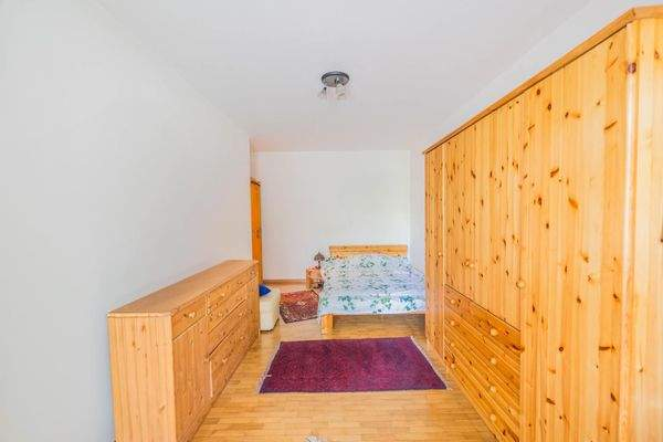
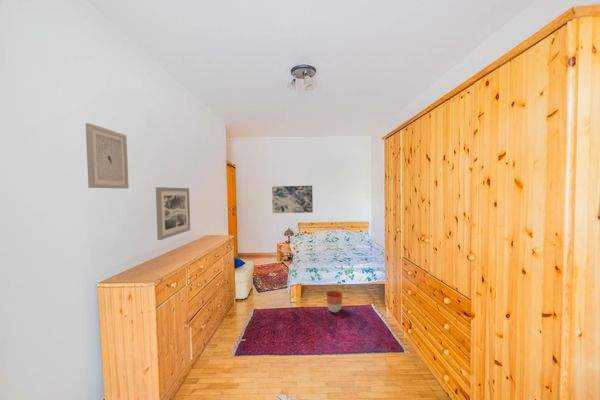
+ wall art (292, 199)
+ wall art (109, 159)
+ planter (334, 302)
+ wall art (175, 211)
